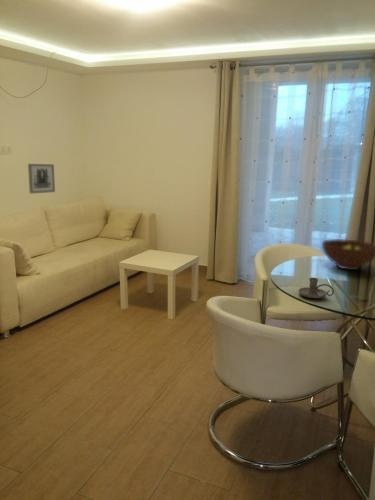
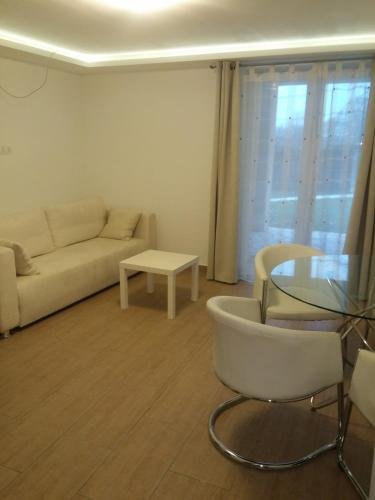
- candle holder (316, 288)
- fruit bowl (348, 255)
- wall art (42, 178)
